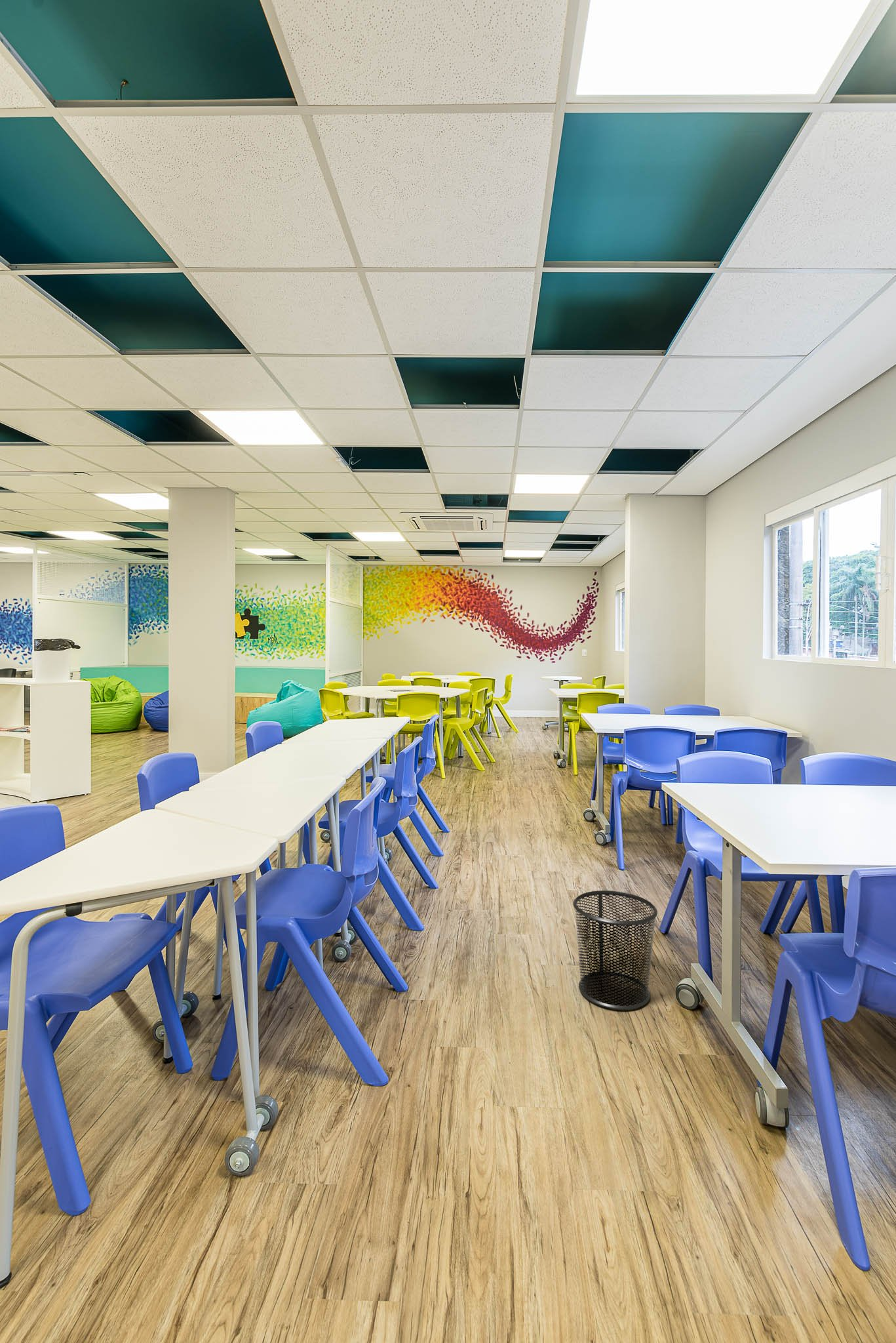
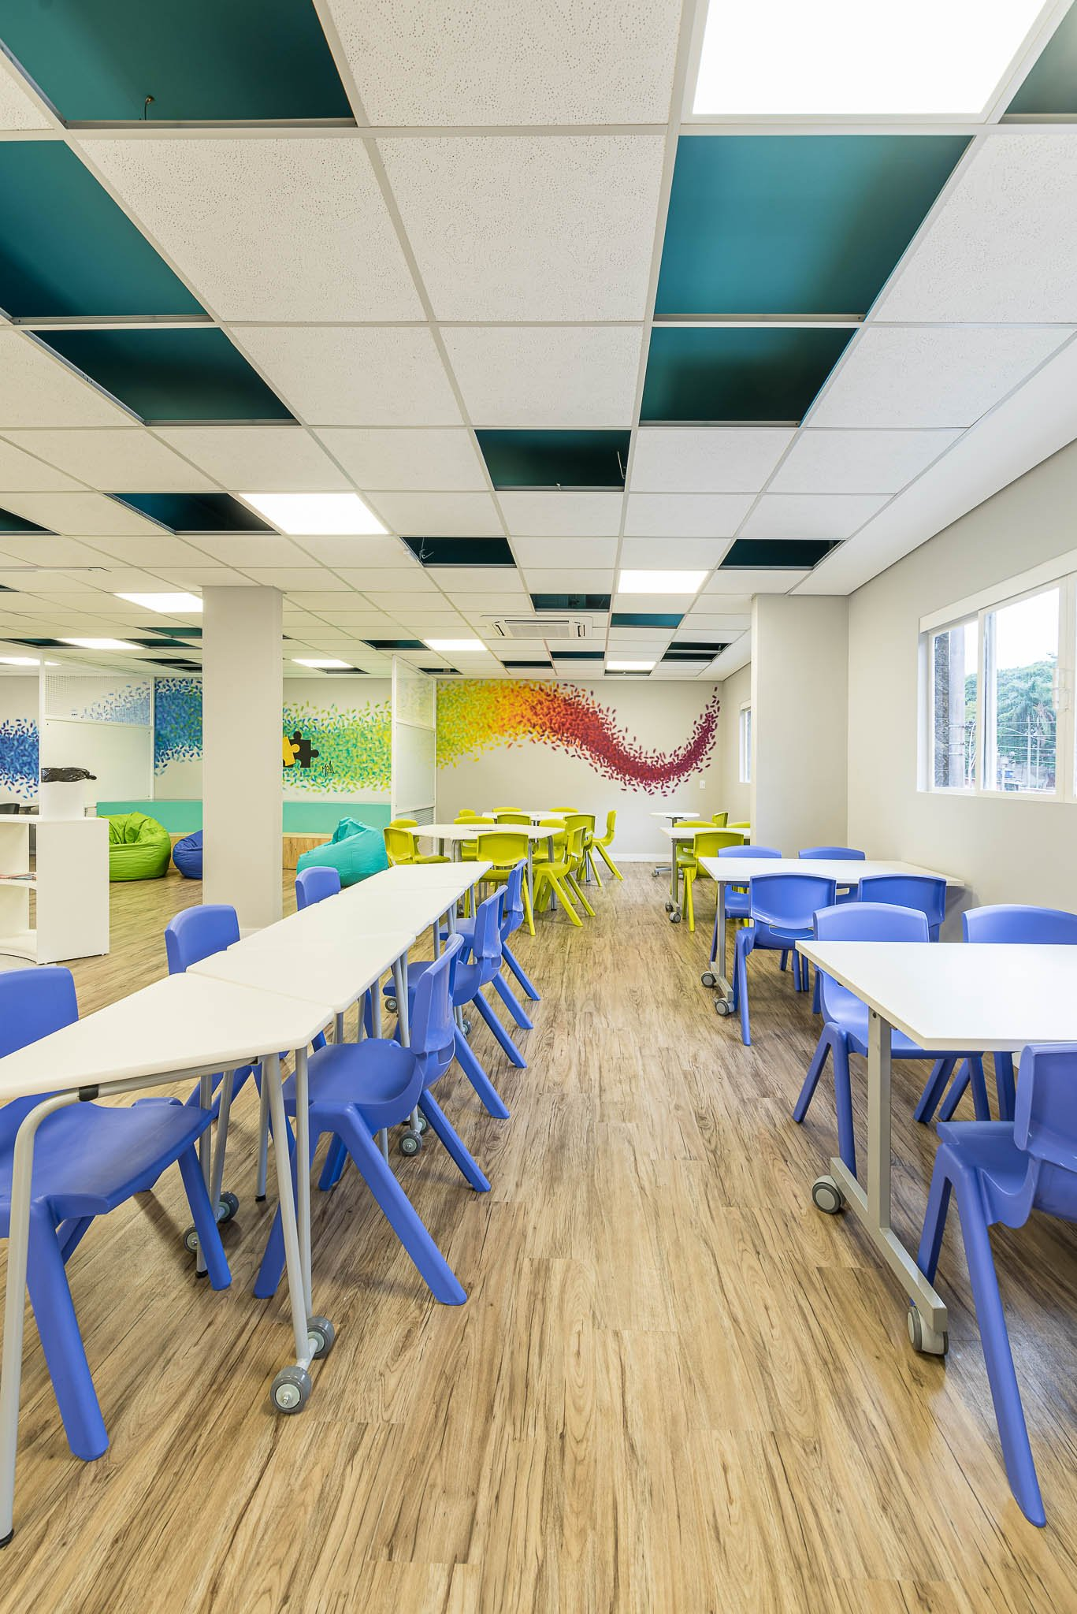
- waste bin (614, 948)
